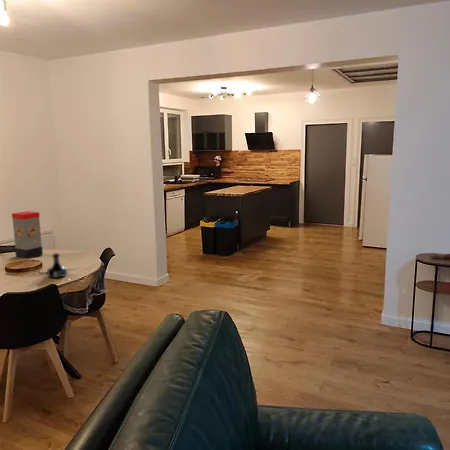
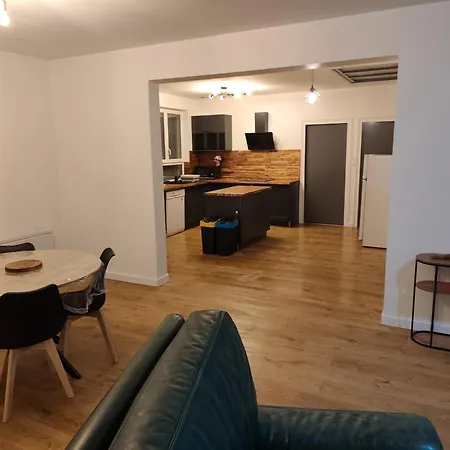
- tequila bottle (56, 264)
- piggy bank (27, 234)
